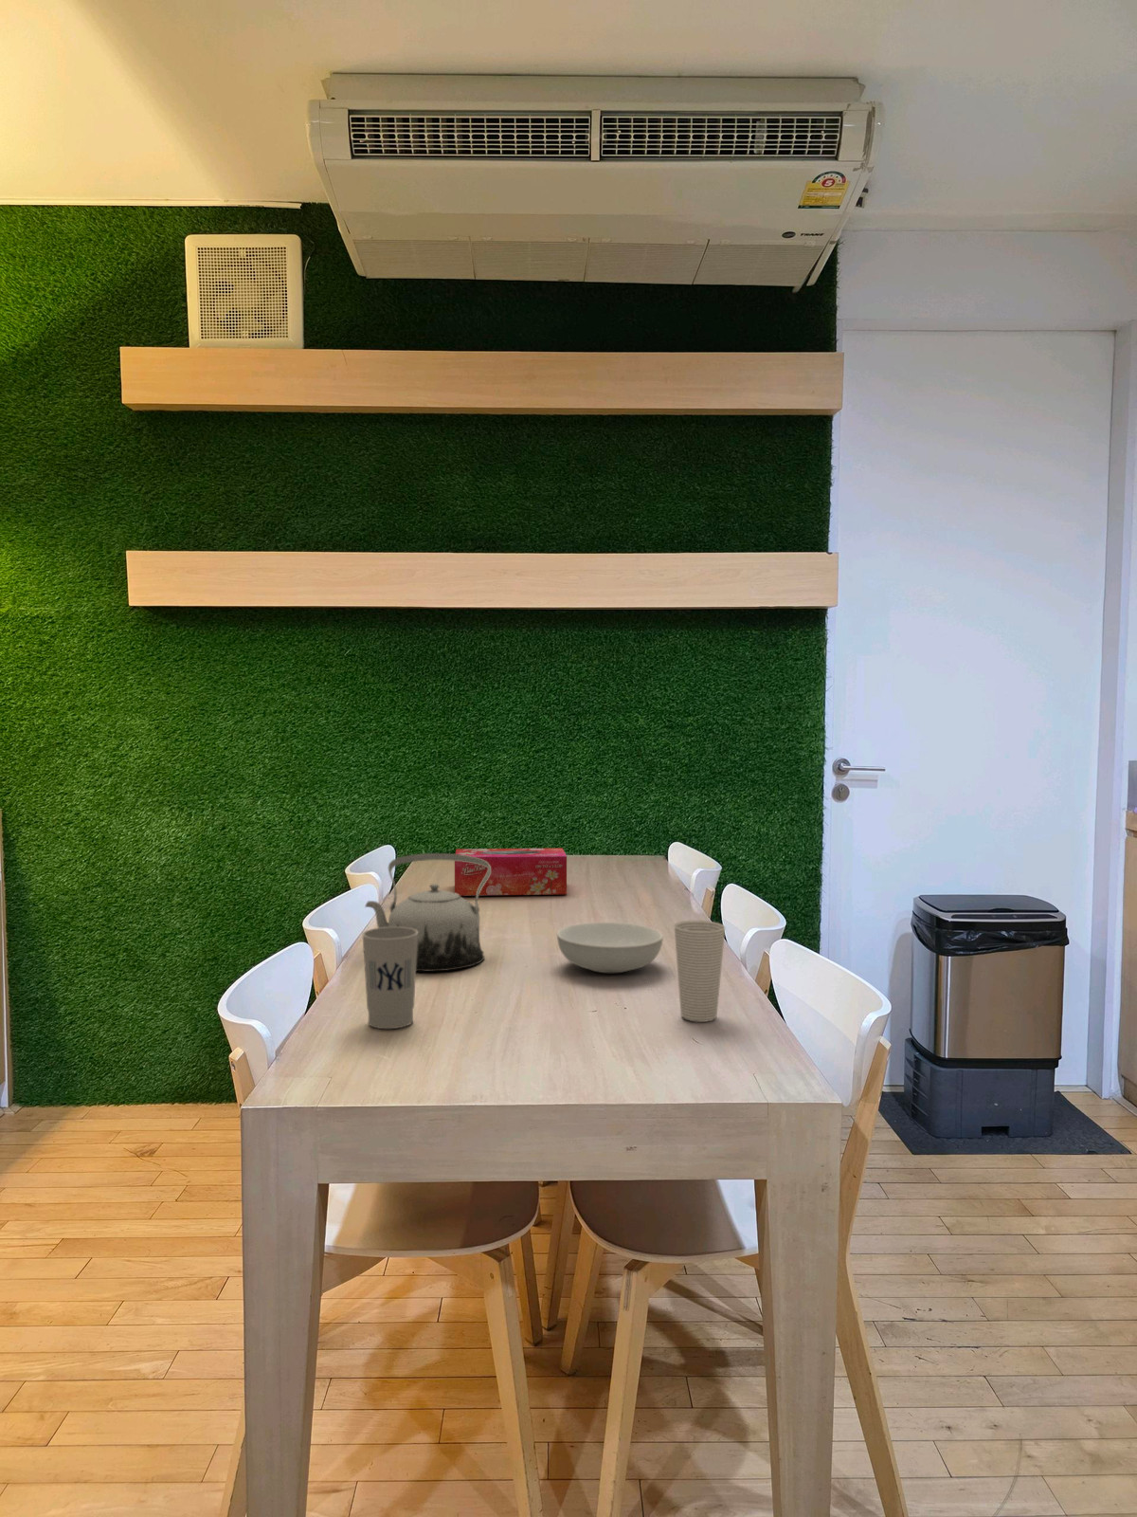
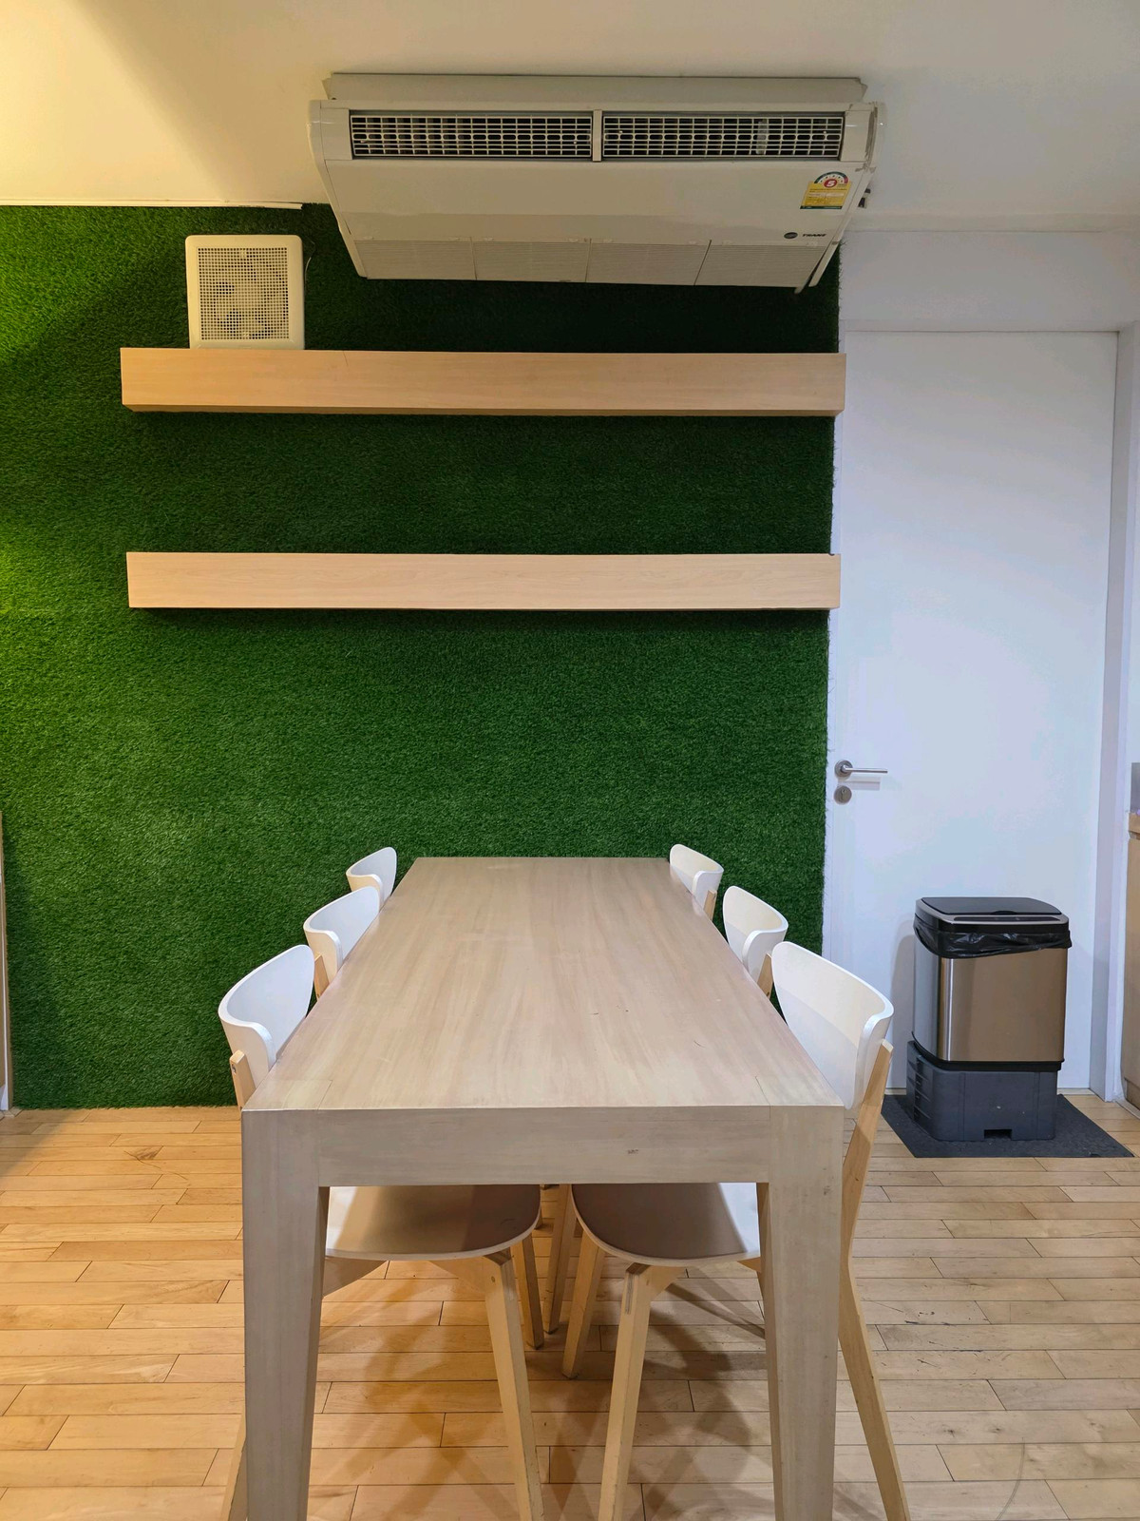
- teapot (425, 908)
- cup (391, 977)
- serving bowl (609, 950)
- tissue box (510, 871)
- cup (699, 971)
